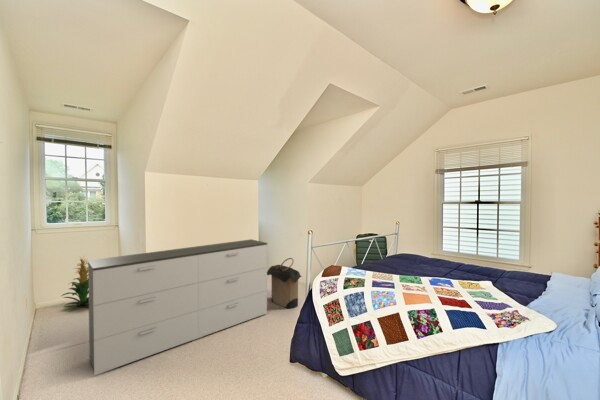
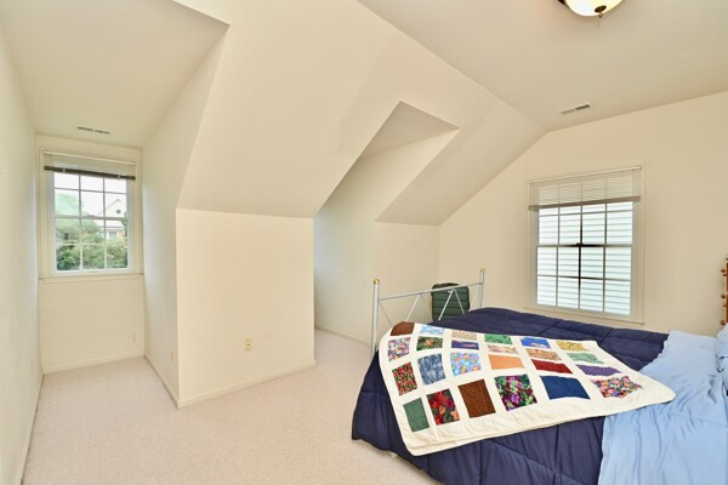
- laundry hamper (283, 280)
- indoor plant (83, 280)
- dresser (192, 291)
